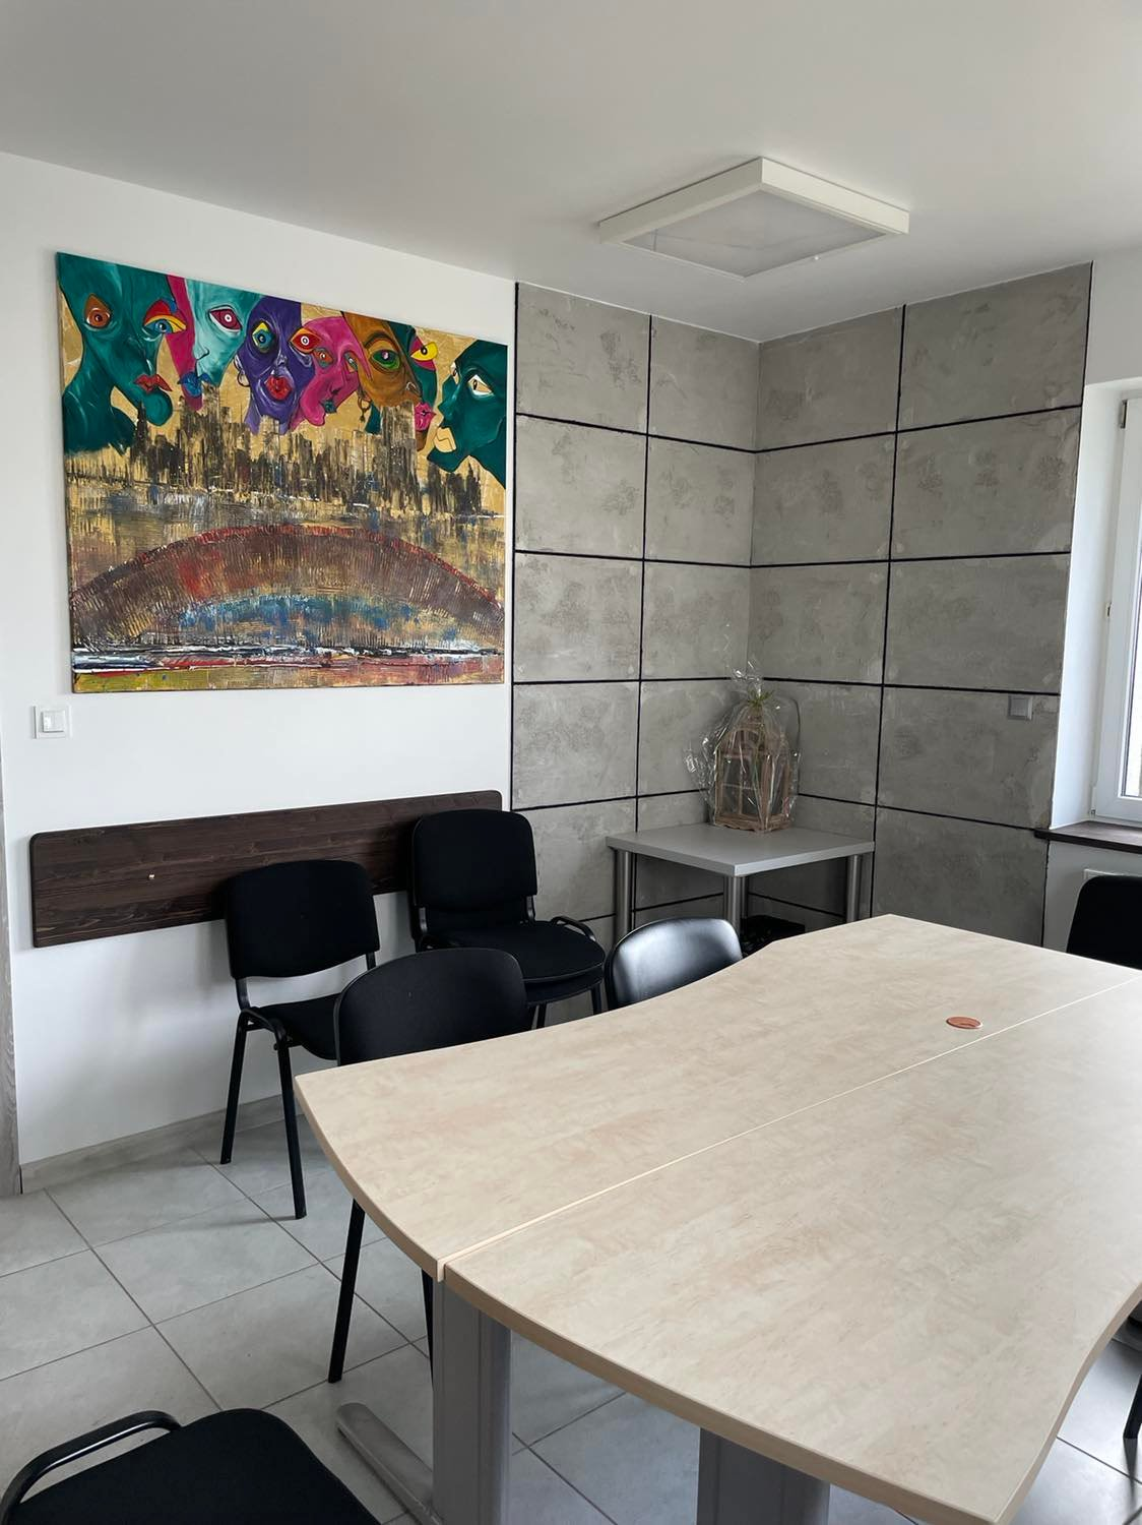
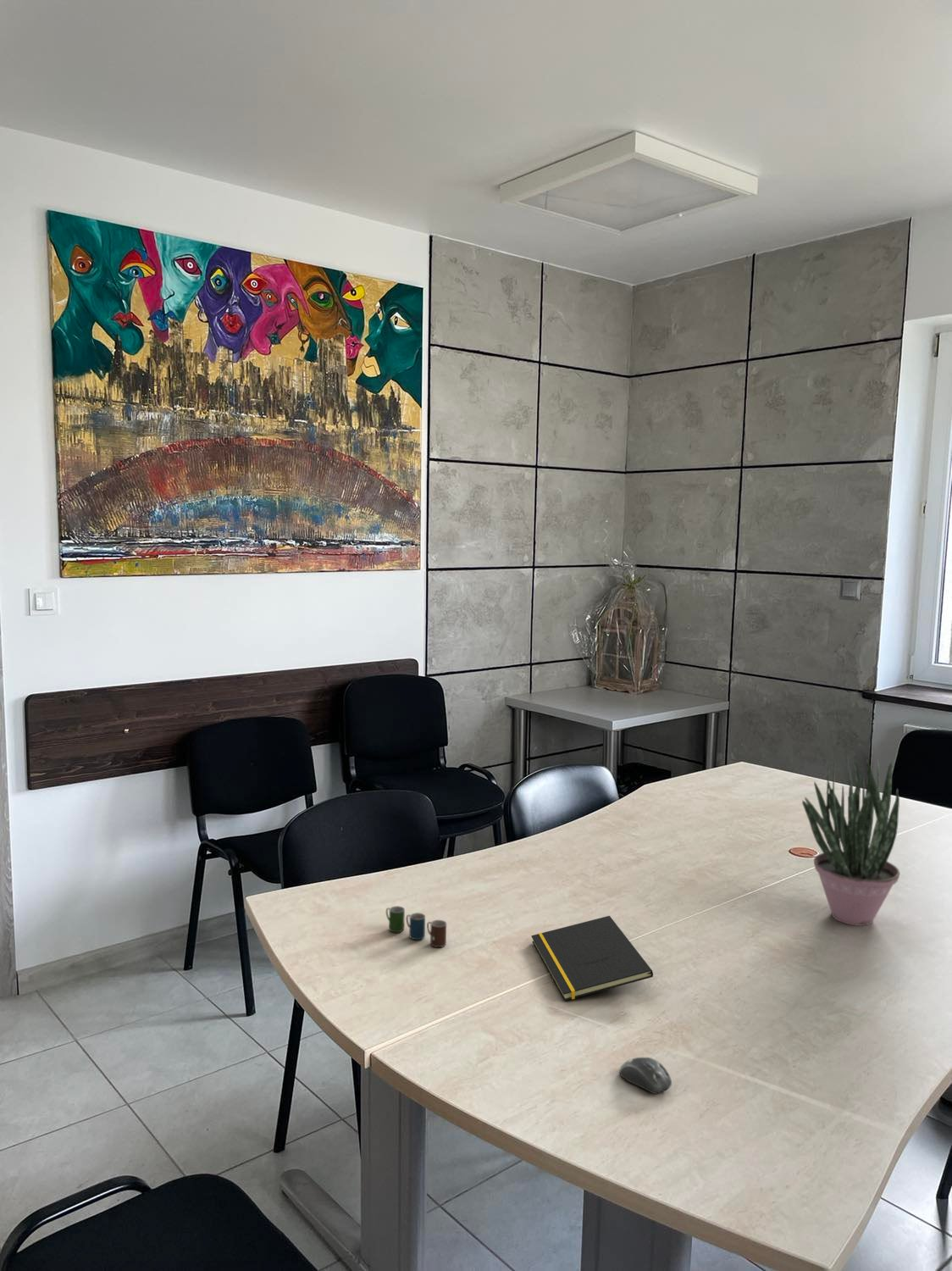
+ potted plant (850, 836)
+ computer mouse (645, 1071)
+ cup (414, 919)
+ notepad (589, 955)
